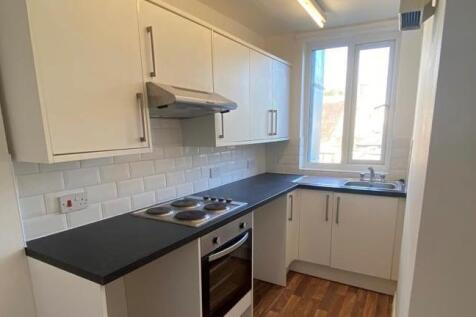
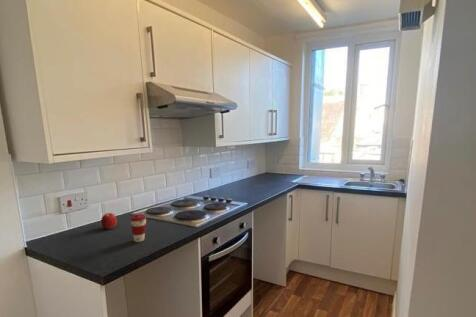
+ fruit (108, 220)
+ coffee cup (138, 228)
